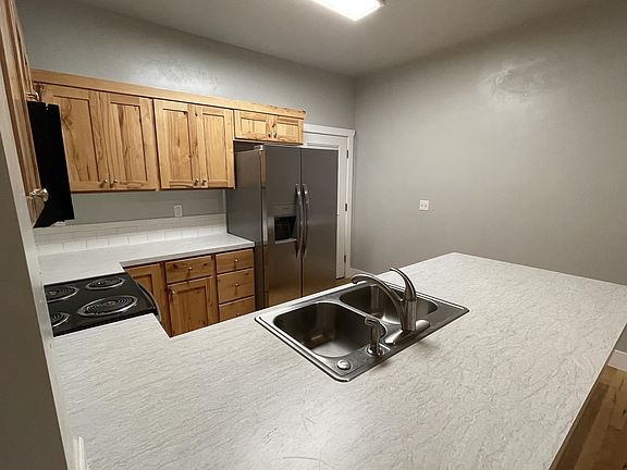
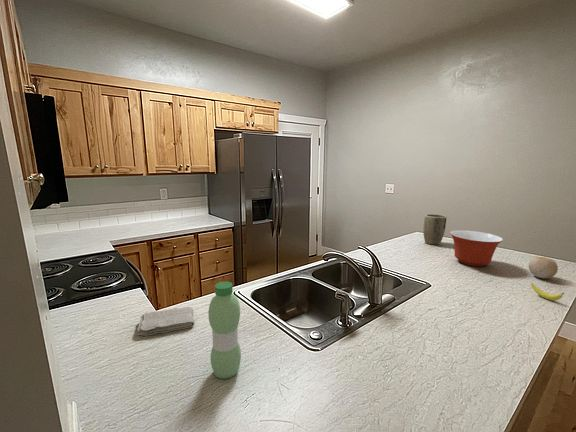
+ plant pot (434, 229)
+ banana (545, 292)
+ fruit (542, 267)
+ mixing bowl (473, 249)
+ water bottle (225, 329)
+ washcloth (167, 319)
